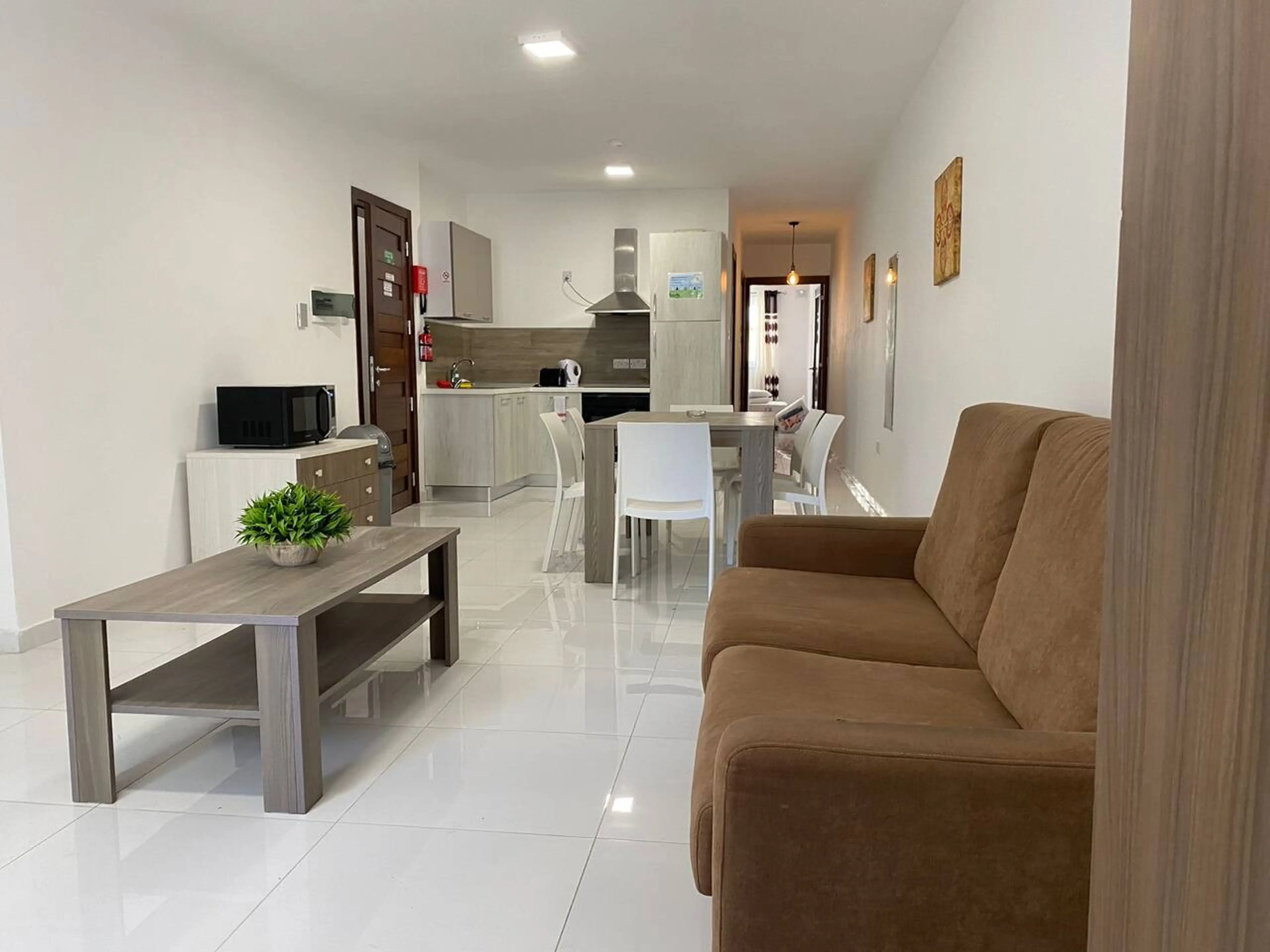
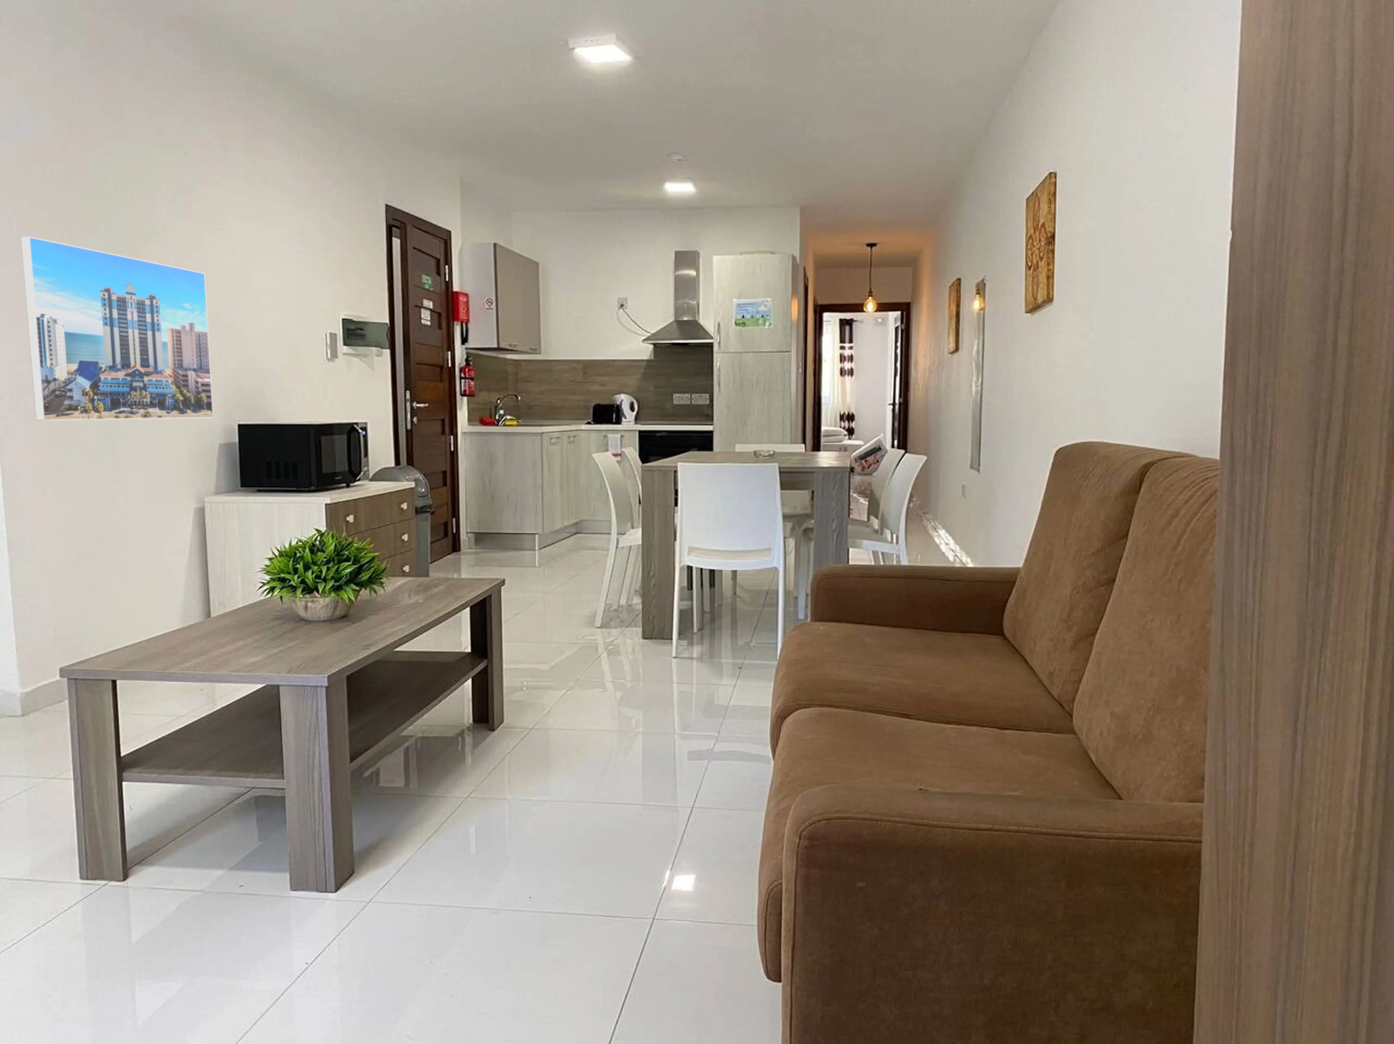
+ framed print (130, 339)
